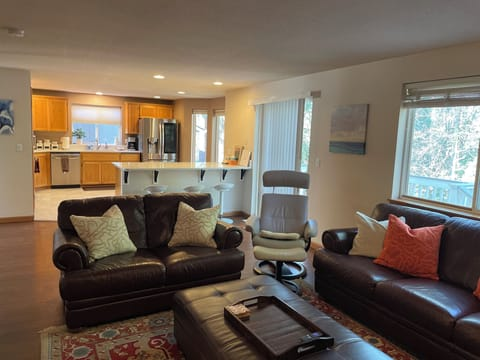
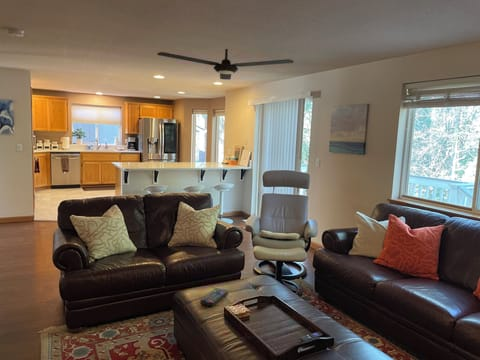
+ remote control (214, 296)
+ ceiling fan (225, 64)
